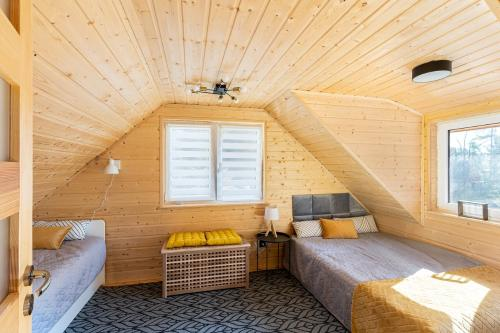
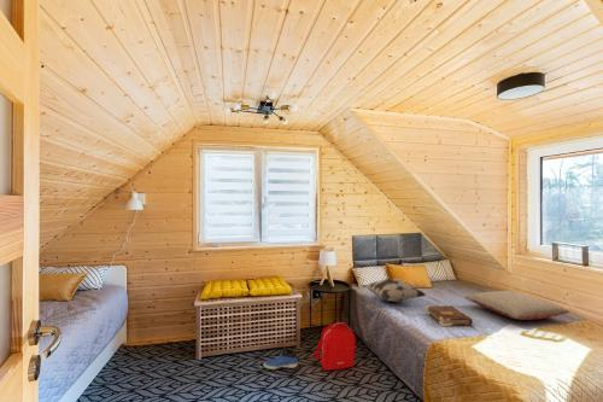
+ sneaker (280, 356)
+ pillow (513, 303)
+ book (447, 315)
+ decorative pillow (391, 289)
+ backpack (336, 342)
